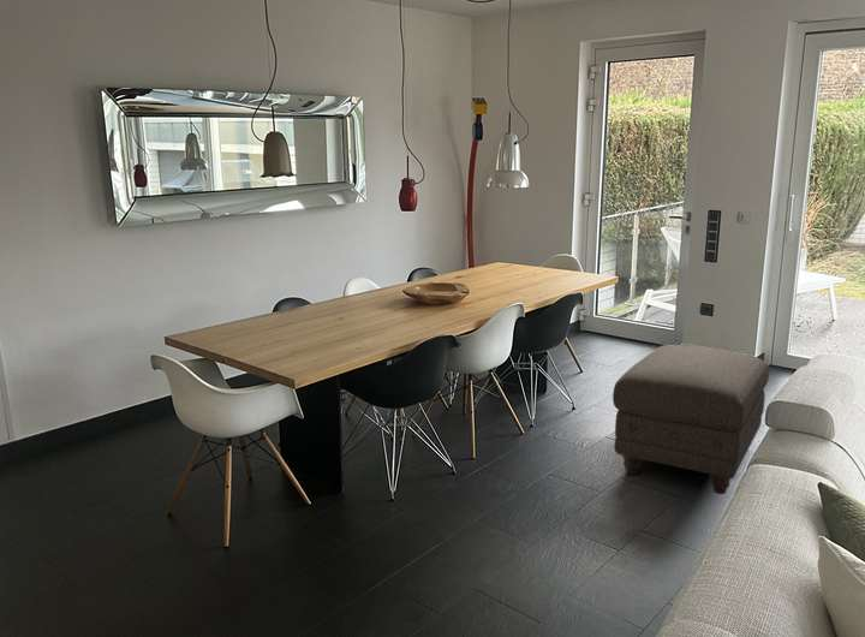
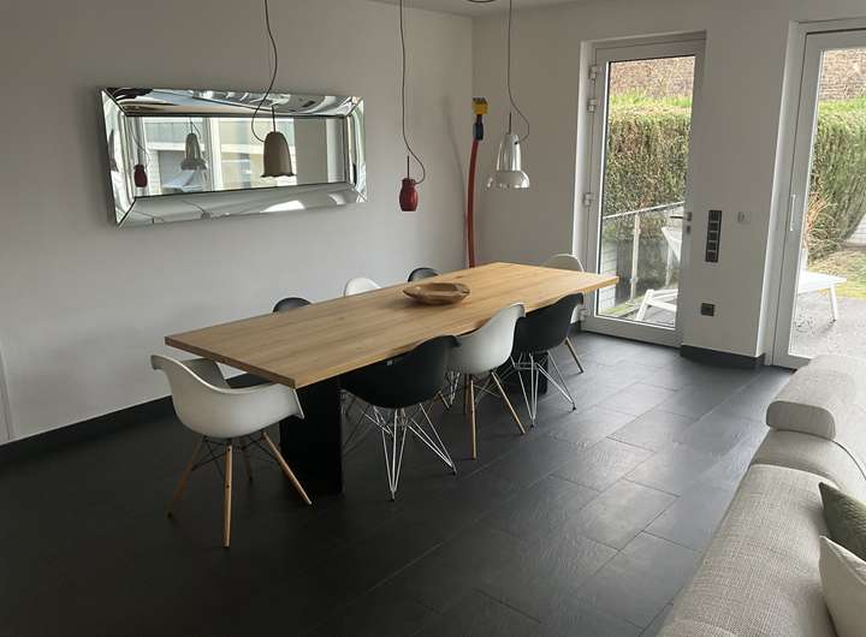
- ottoman (691, 410)
